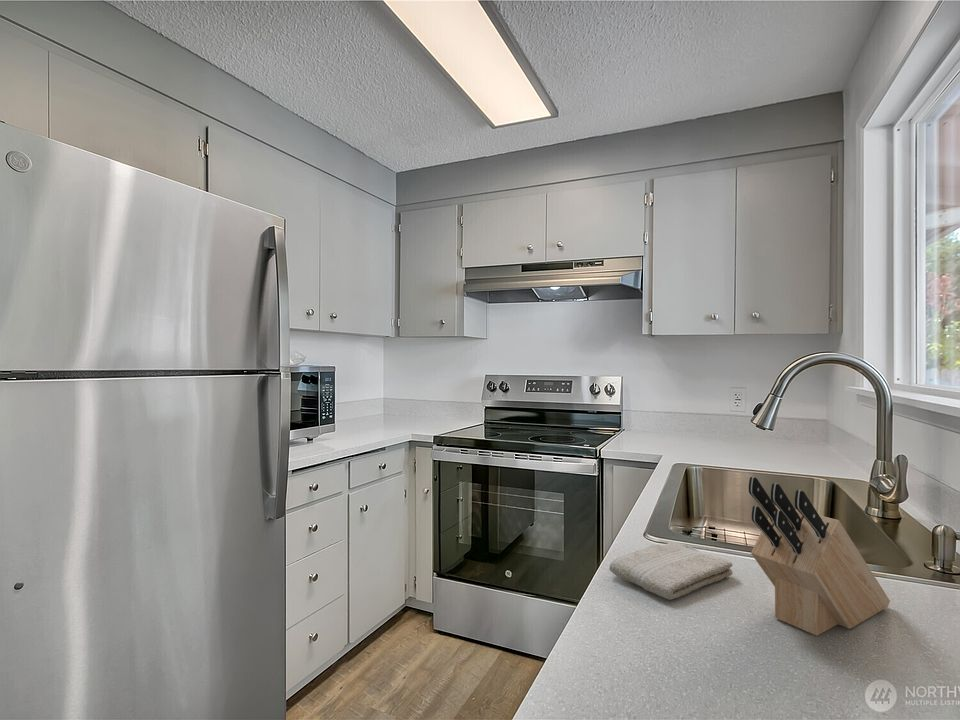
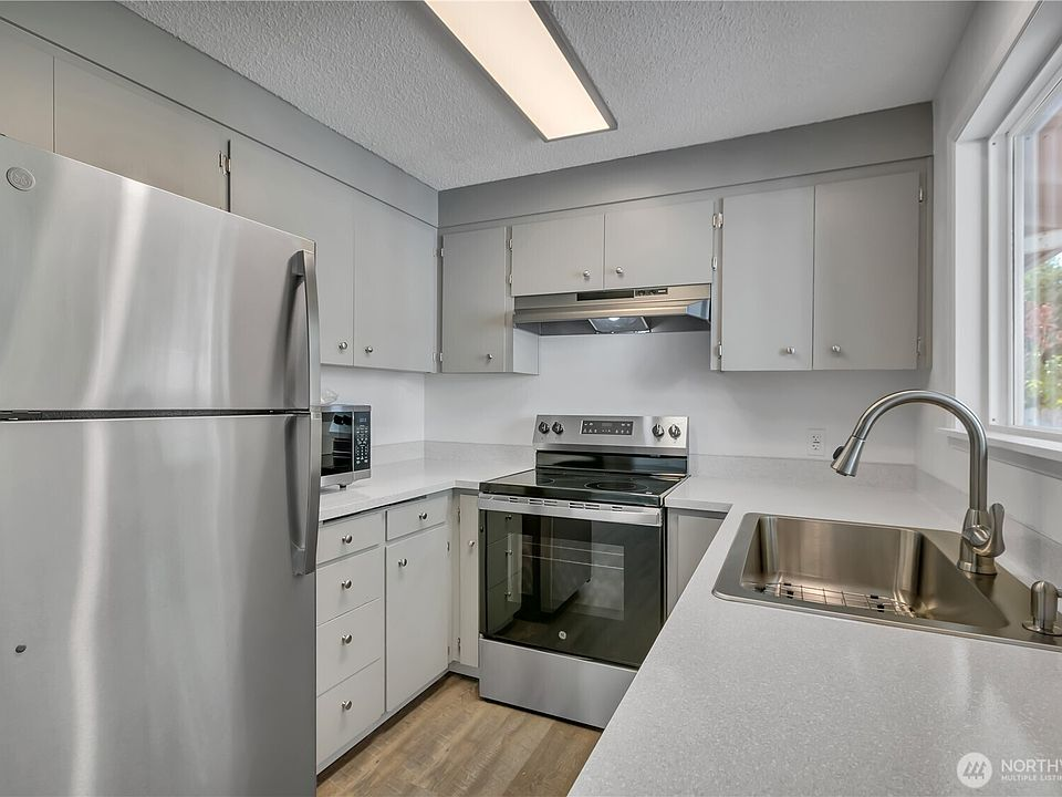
- knife block (815, 544)
- washcloth (672, 566)
